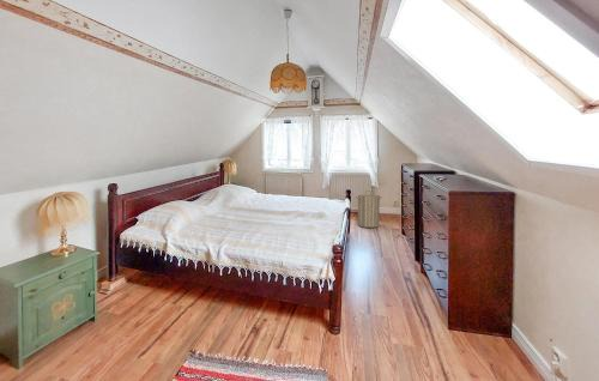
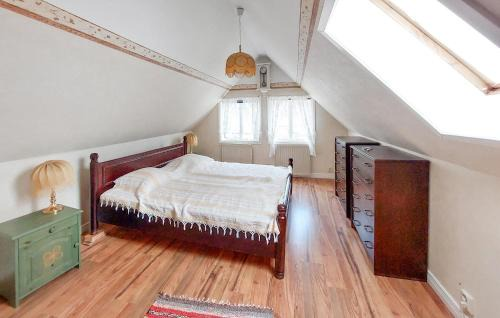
- laundry hamper (368, 207)
